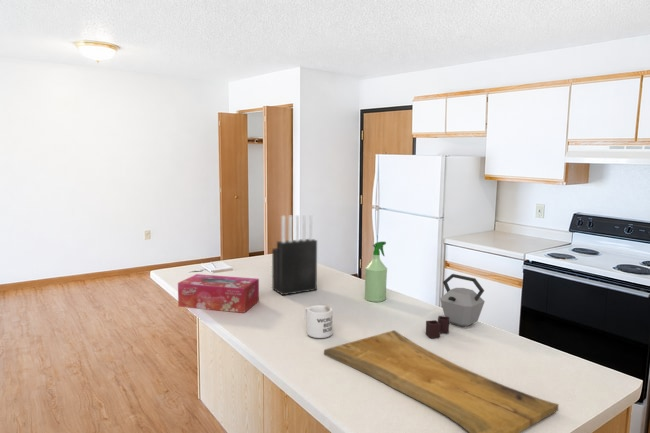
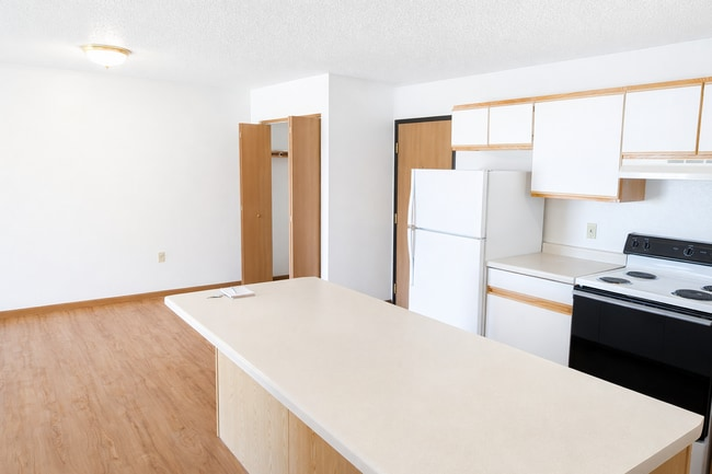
- mug (316, 320)
- tissue box (219, 292)
- cutting board (427, 376)
- spray bottle (376, 271)
- kettle (451, 303)
- knife block (293, 252)
